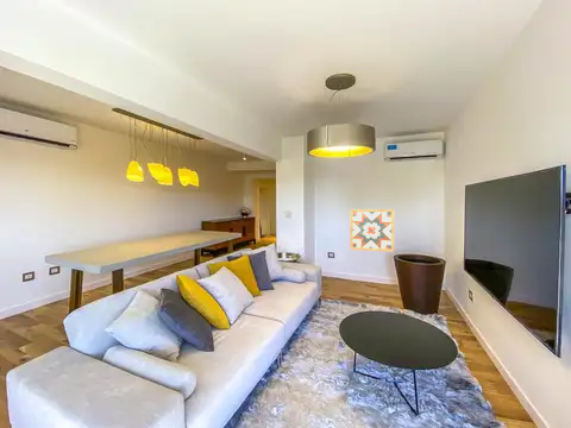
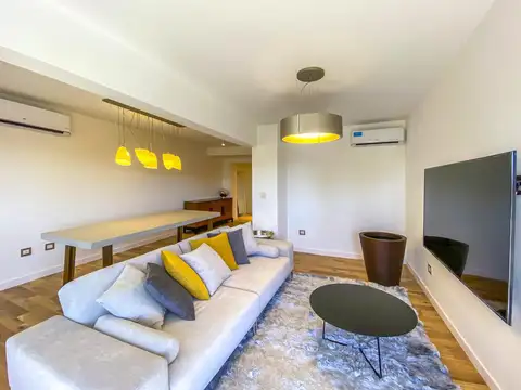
- wall art (371, 229)
